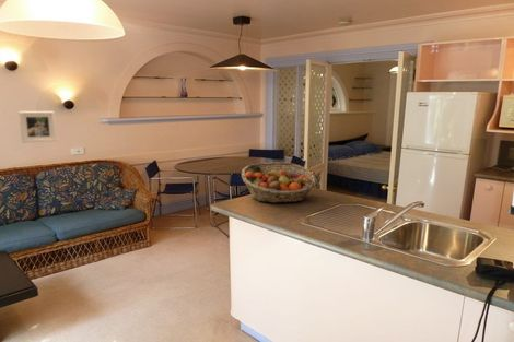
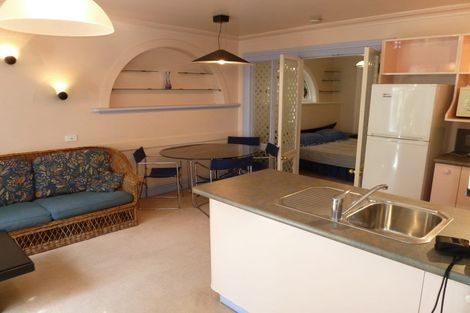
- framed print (37, 126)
- fruit basket (278, 181)
